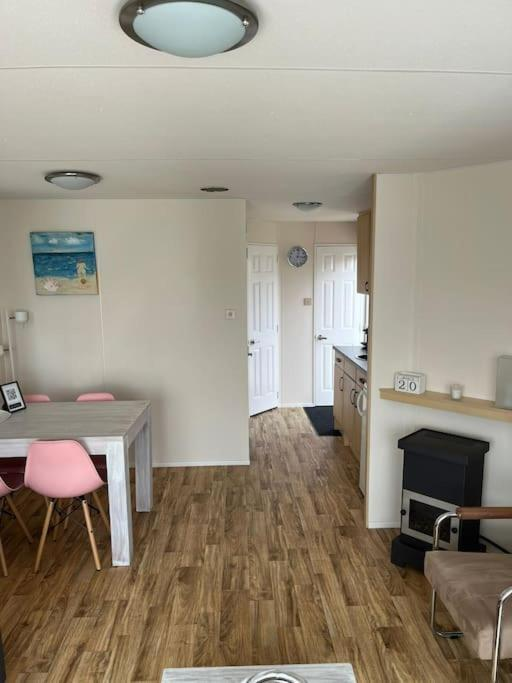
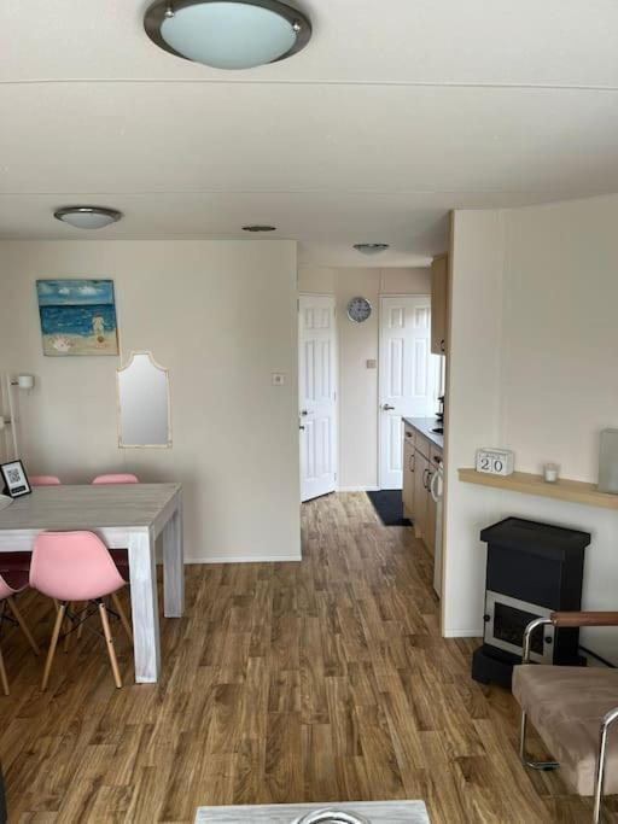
+ home mirror (142, 399)
